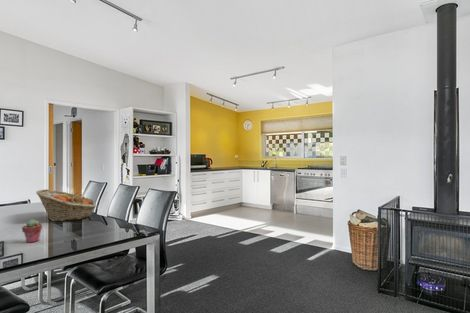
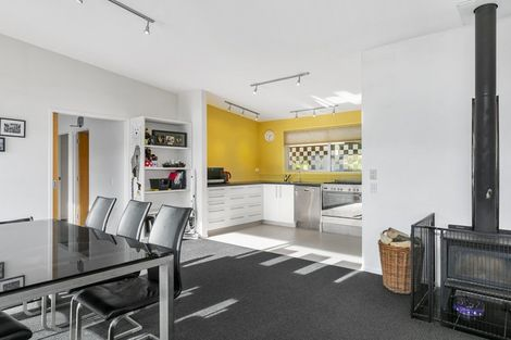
- potted succulent (32, 230)
- fruit basket (67, 203)
